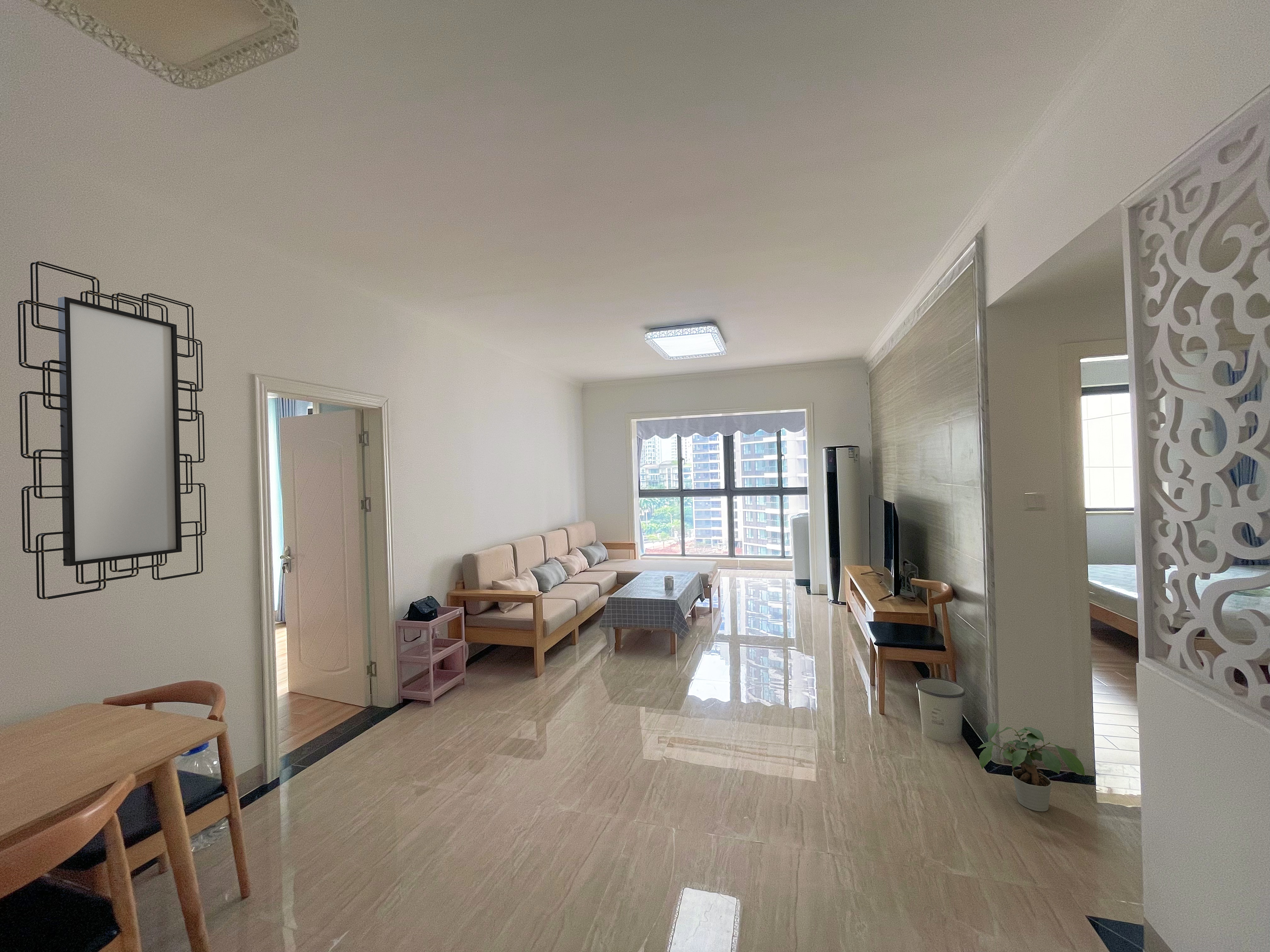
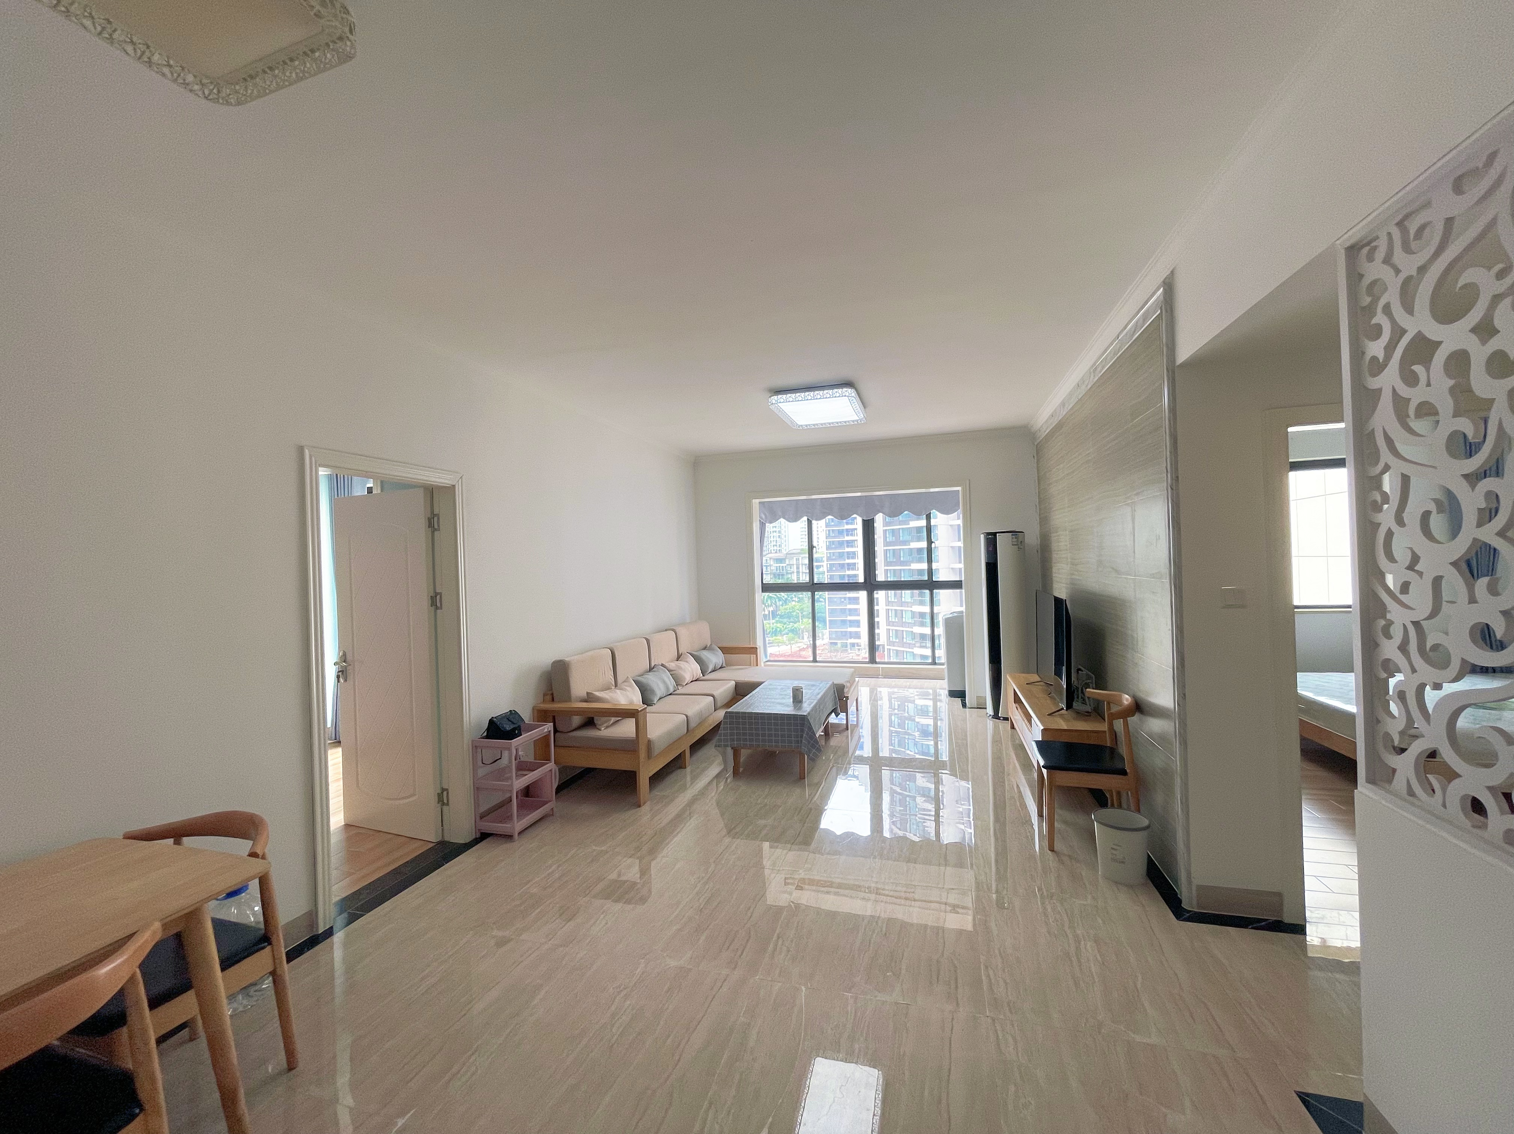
- mirror (124, 435)
- potted plant (1021, 765)
